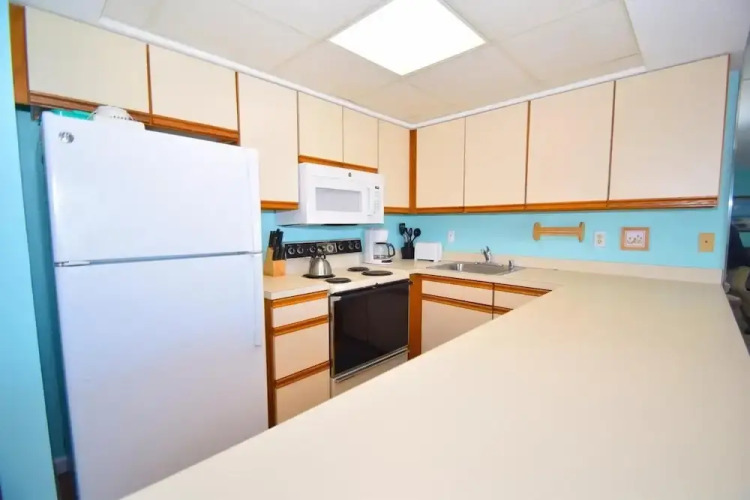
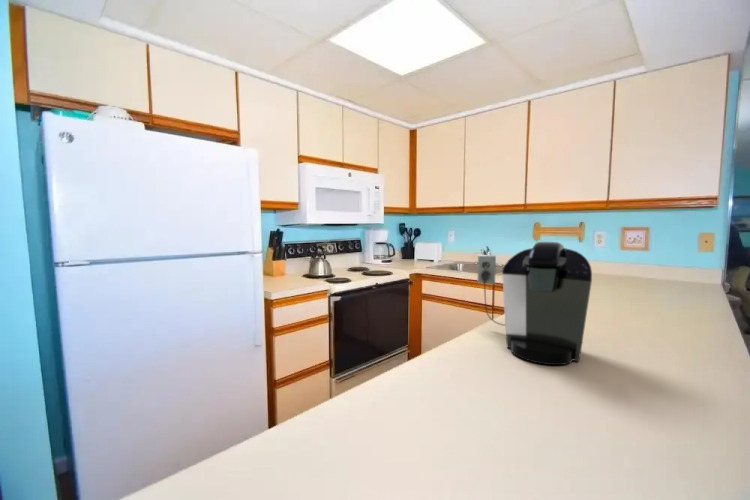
+ coffee maker (522, 293)
